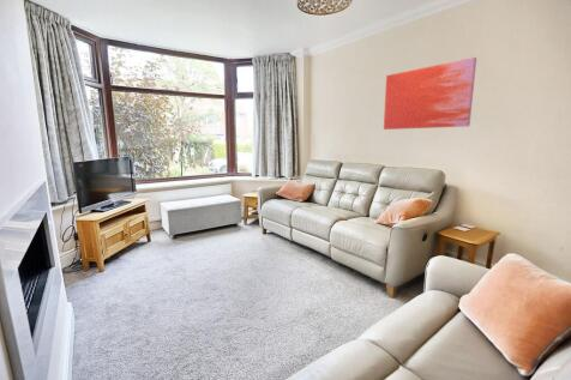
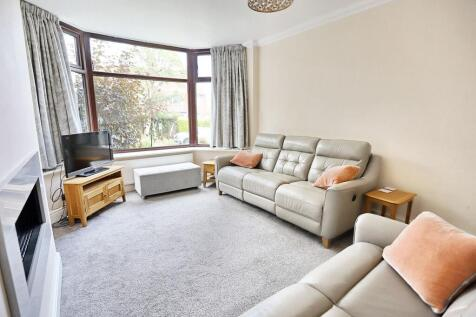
- wall art (423, 98)
